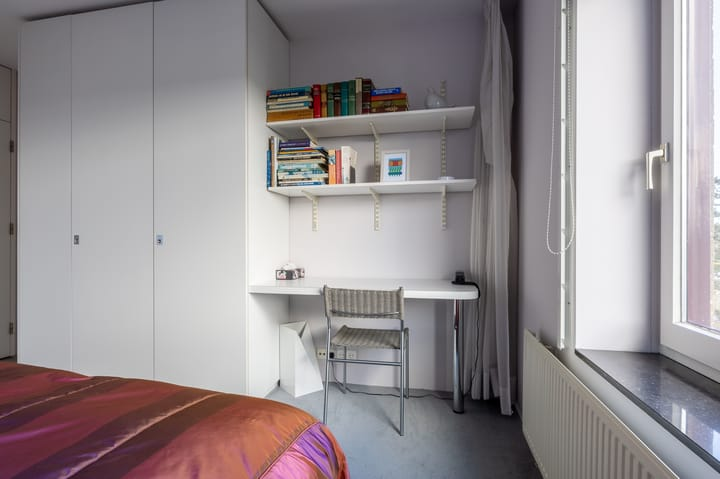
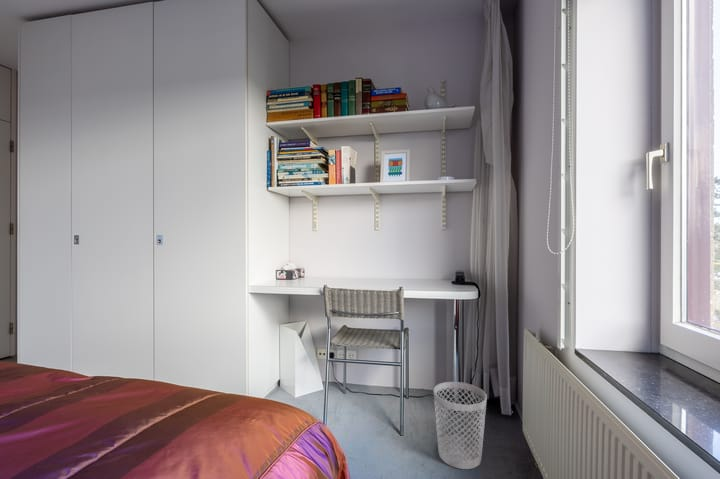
+ wastebasket (460, 424)
